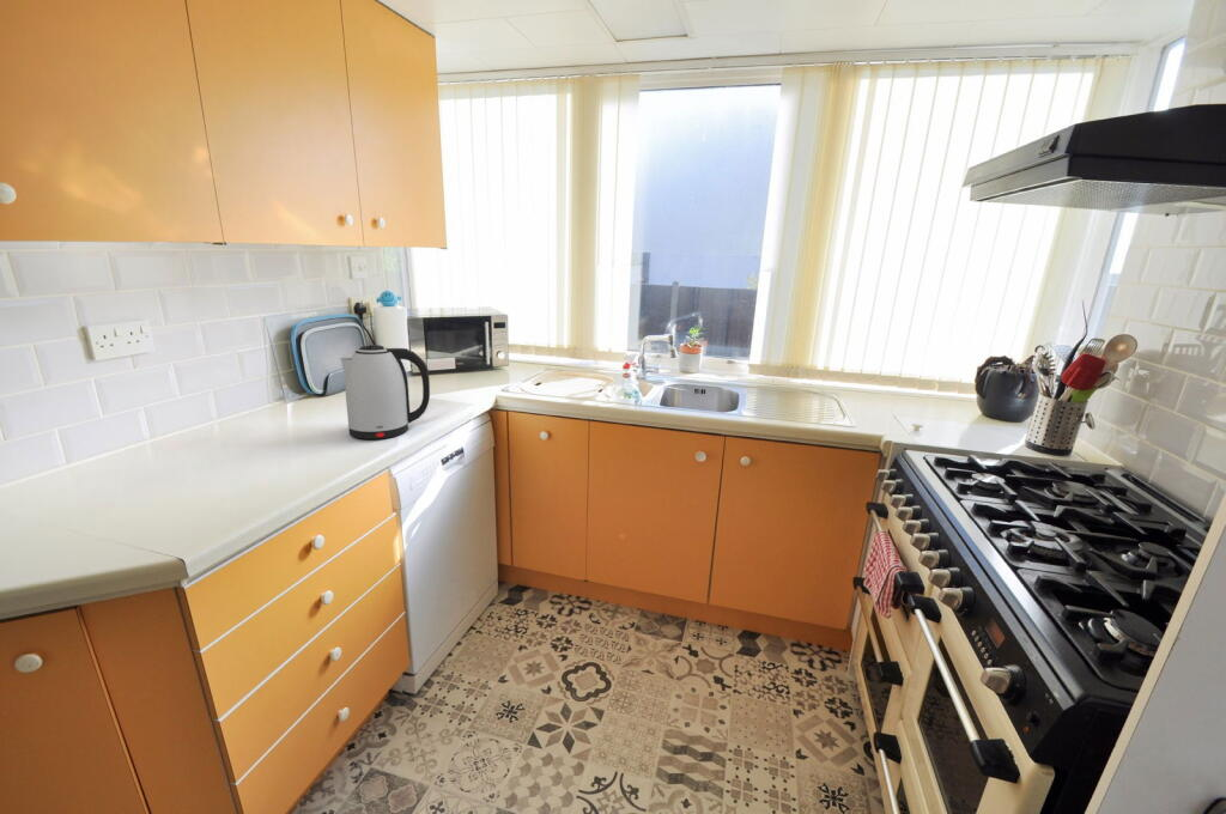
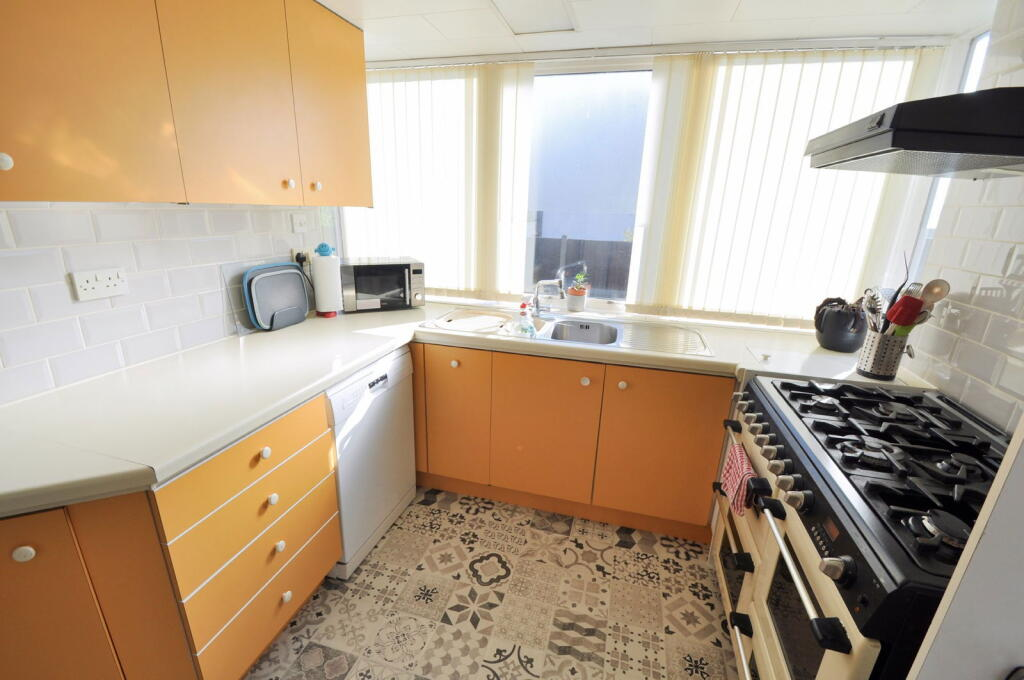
- kettle (387, 388)
